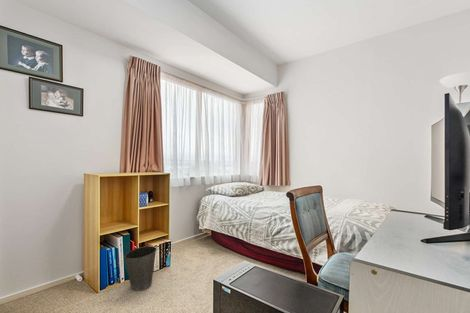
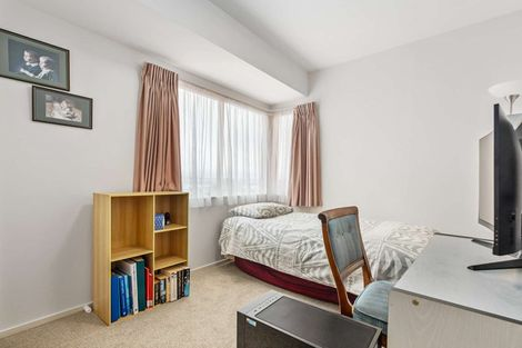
- waste basket (140, 268)
